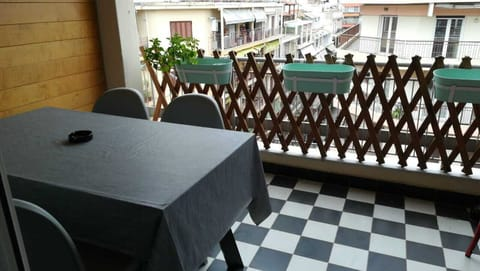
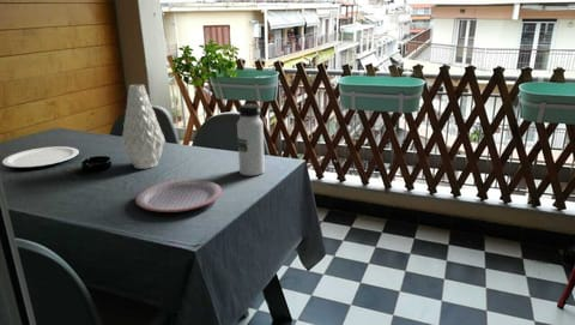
+ plate (180, 195)
+ water bottle (250, 139)
+ vase (141, 126)
+ plate (42, 157)
